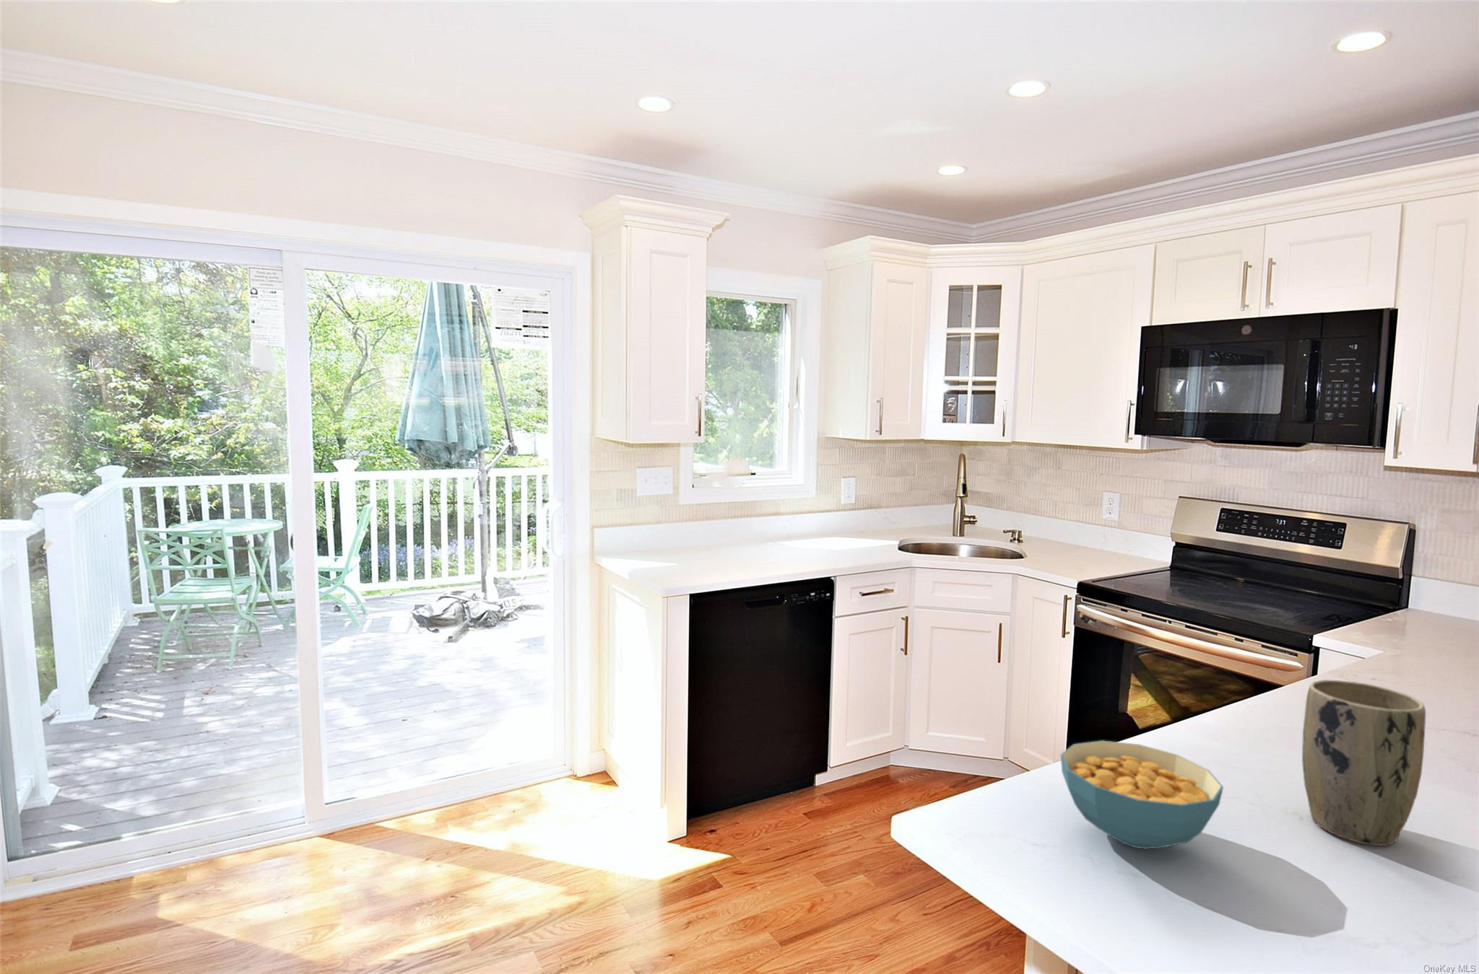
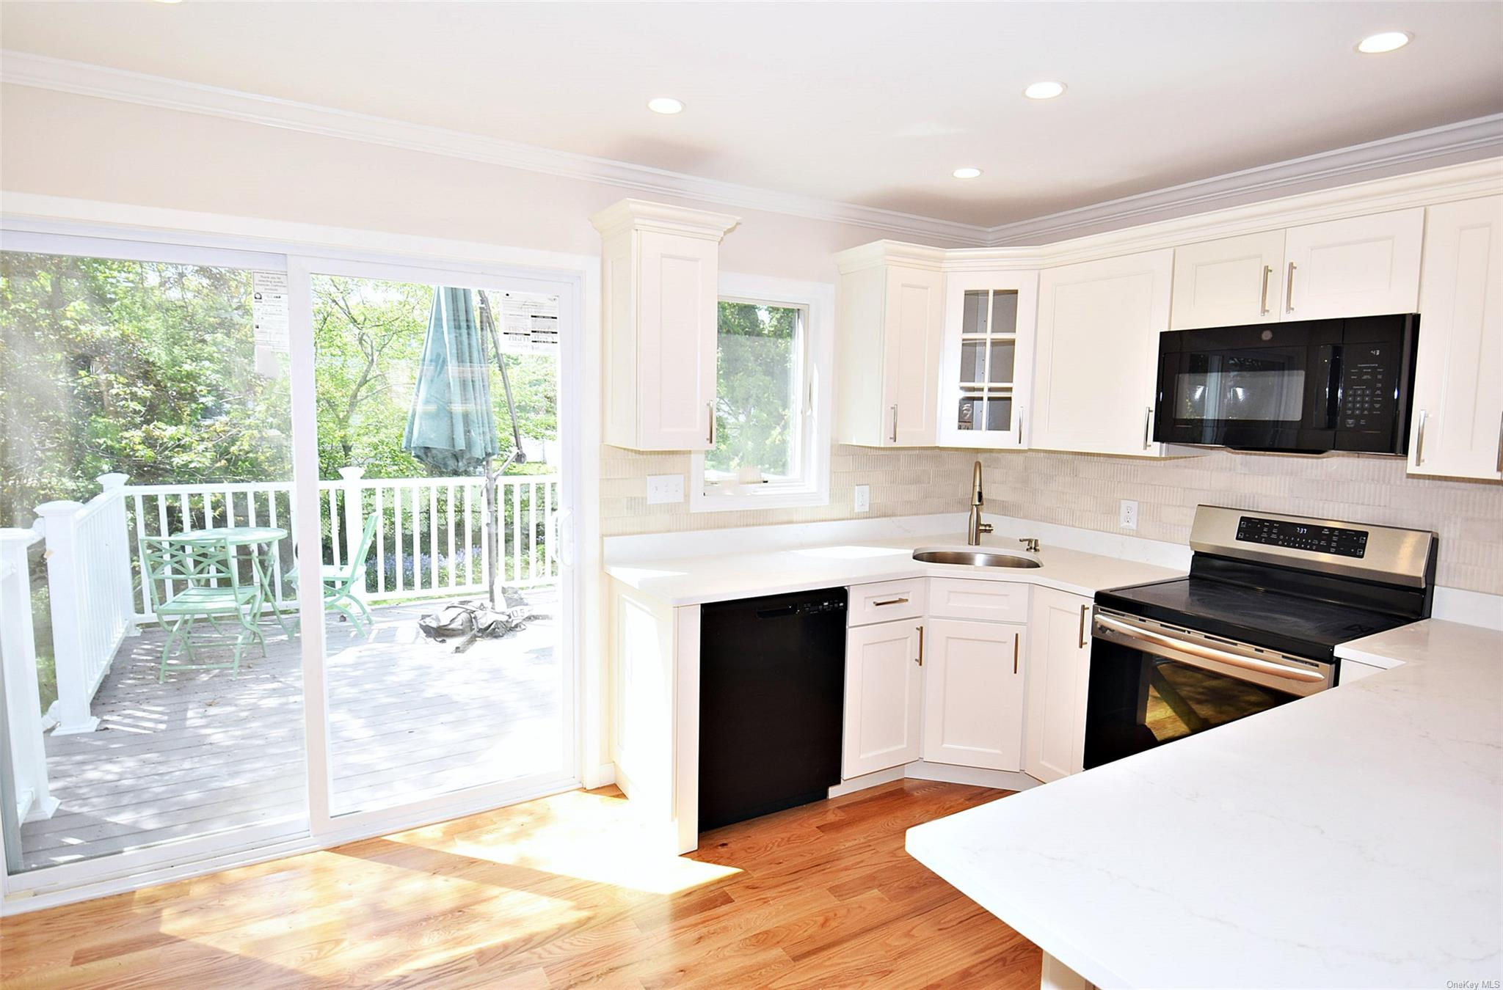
- cereal bowl (1136, 803)
- plant pot (1358, 761)
